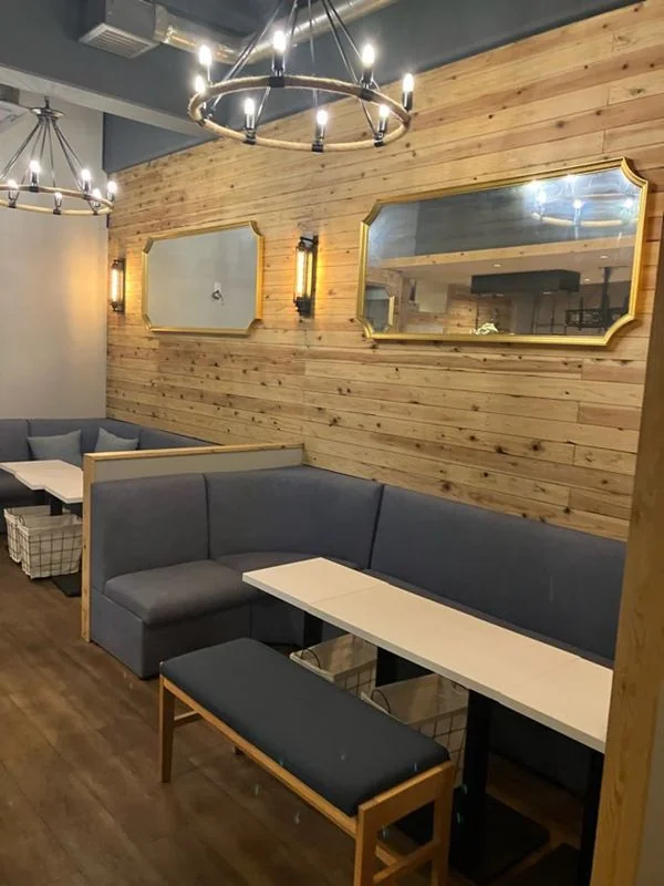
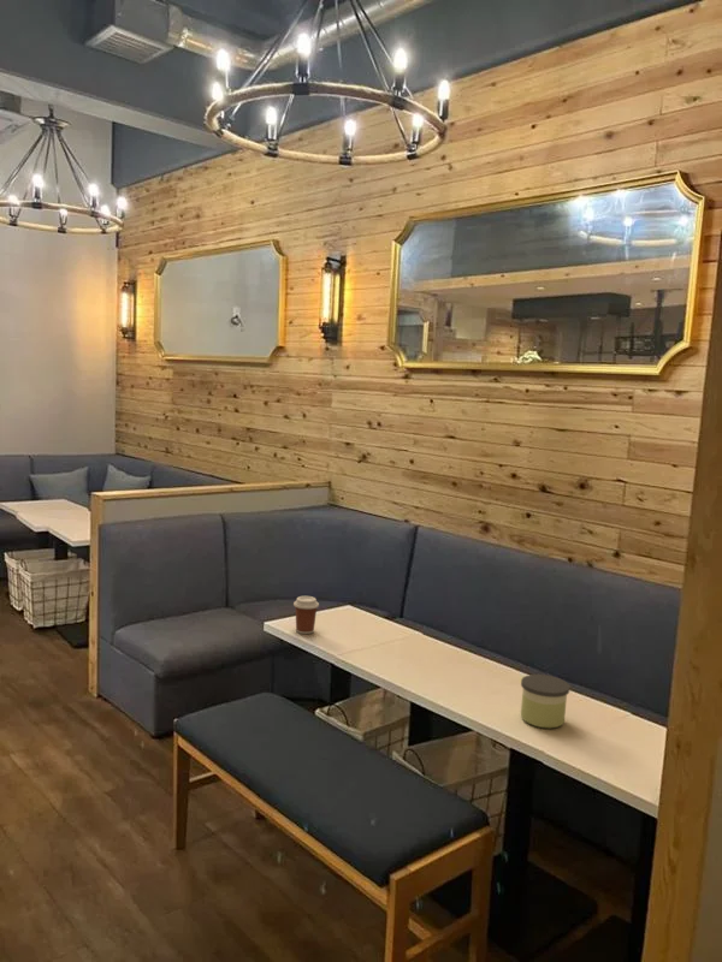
+ coffee cup (306, 614)
+ candle (543, 701)
